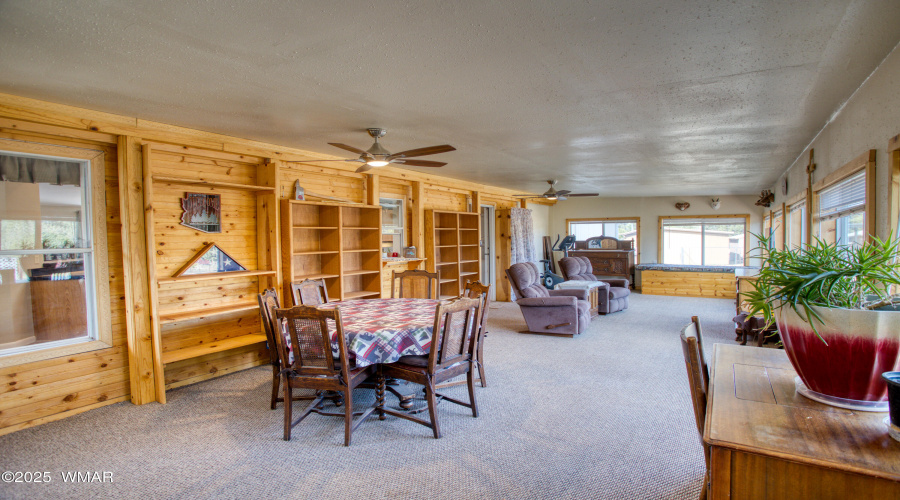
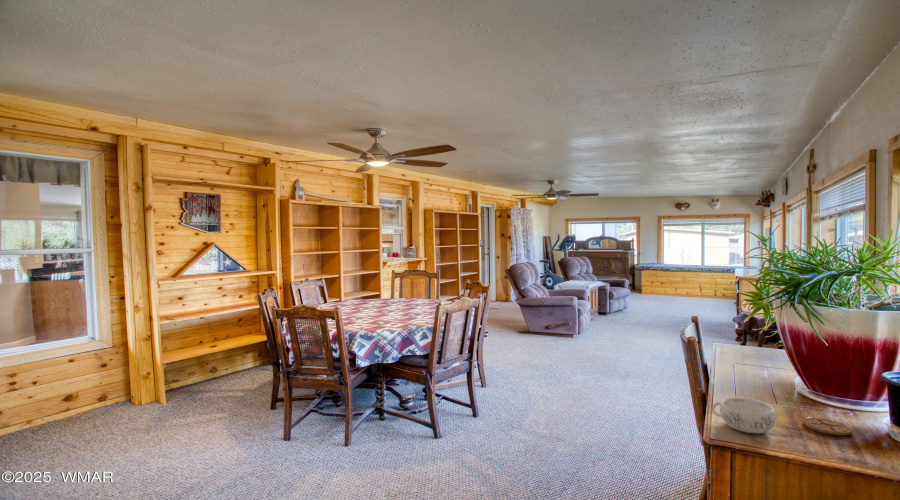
+ coaster (826, 426)
+ decorative bowl (742, 415)
